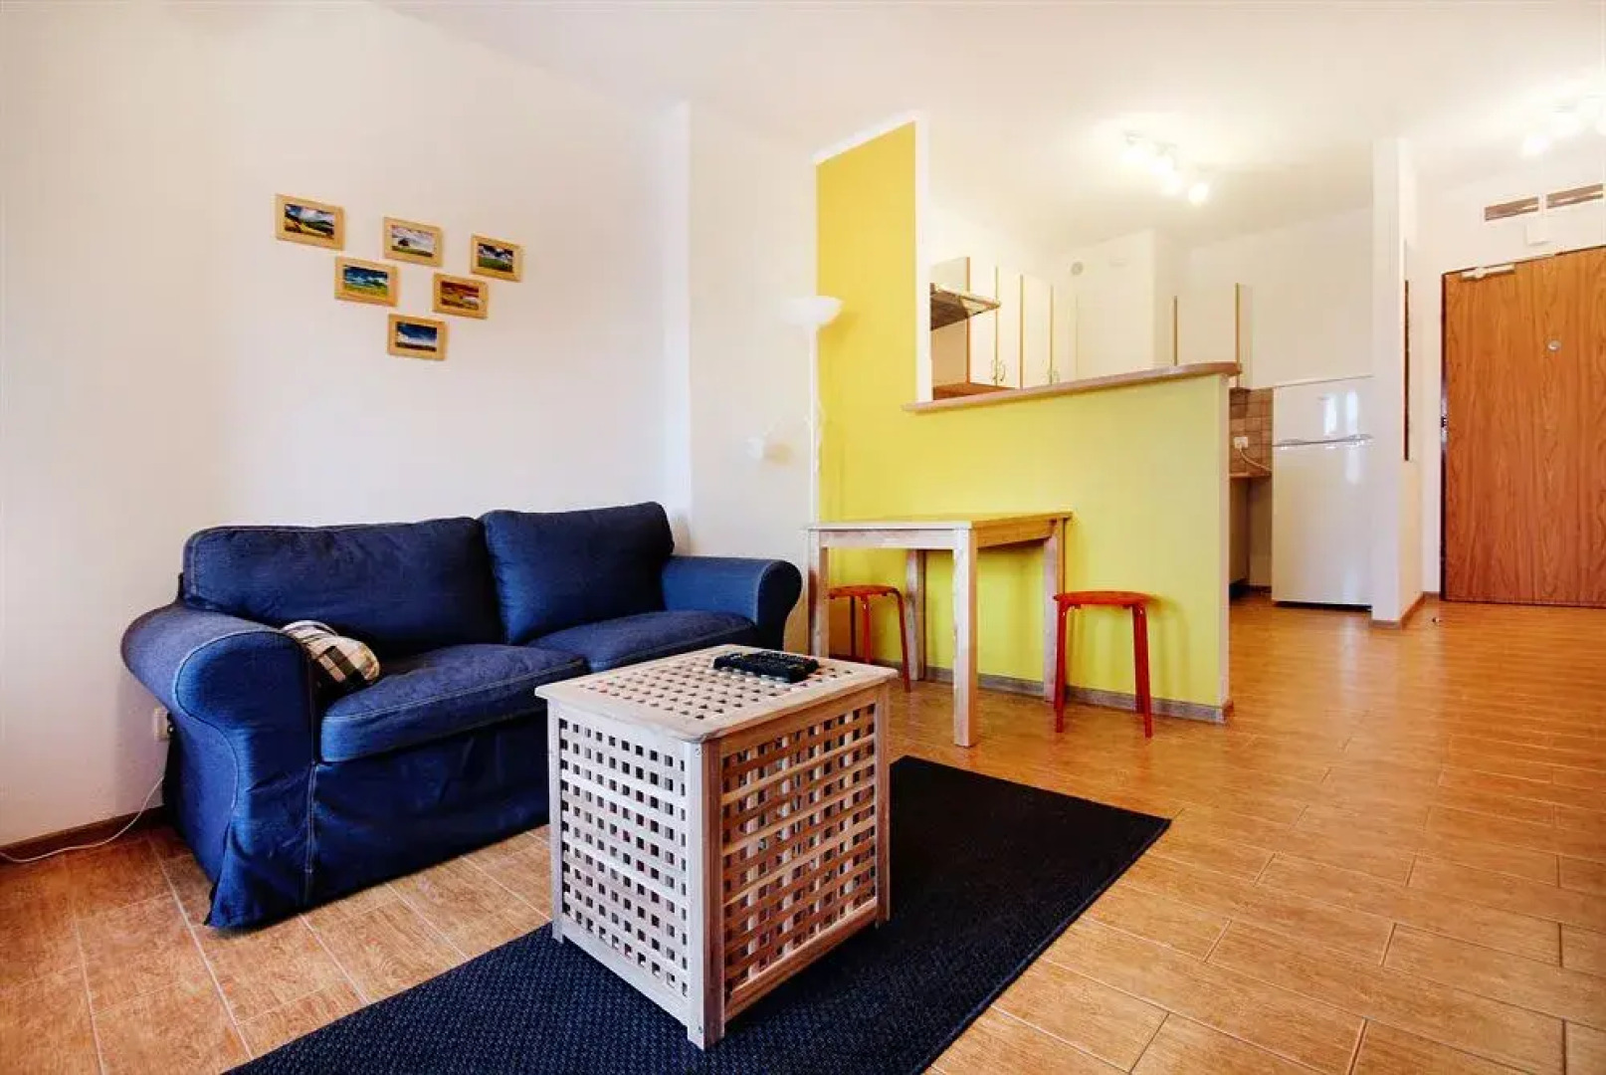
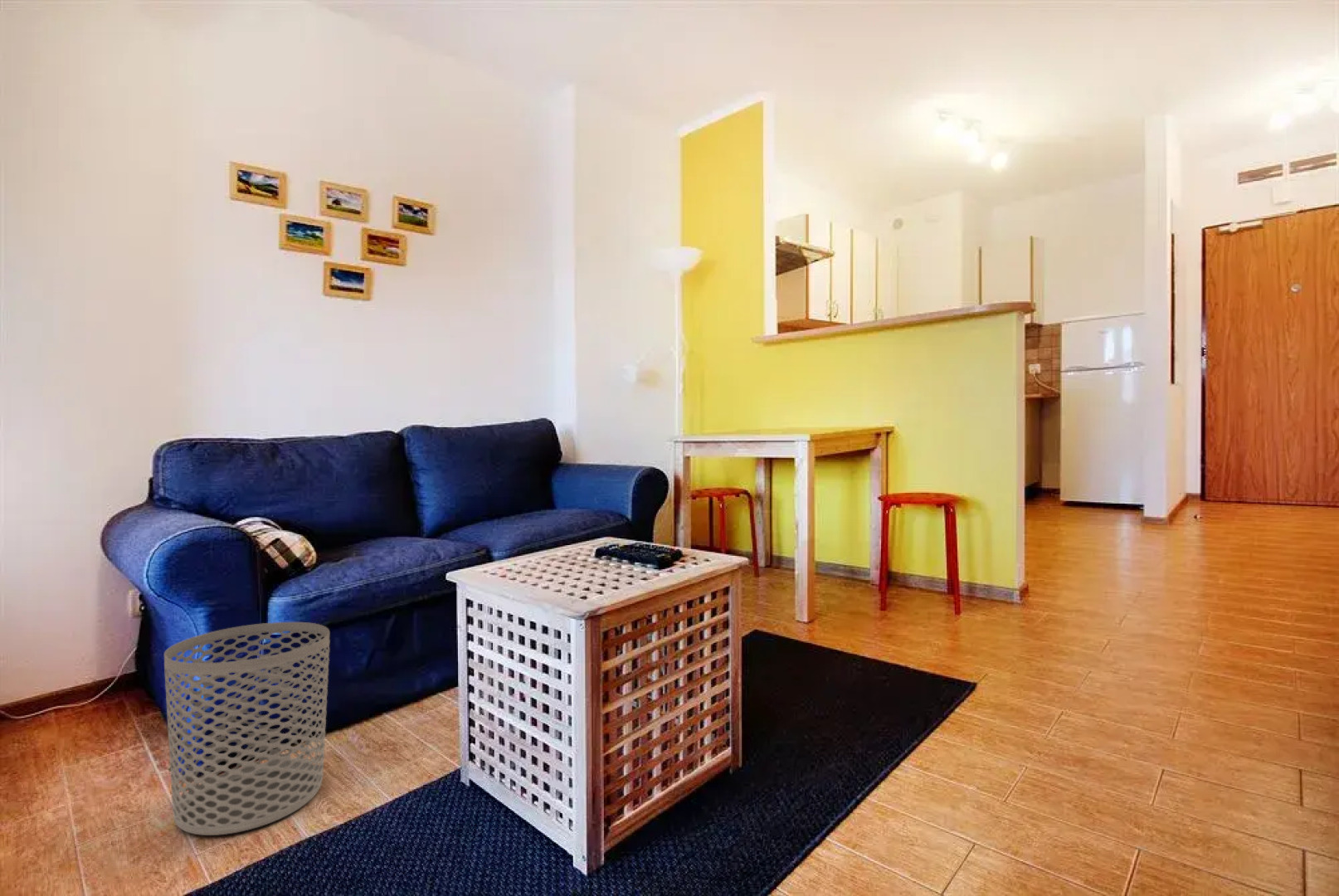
+ waste bin (251, 718)
